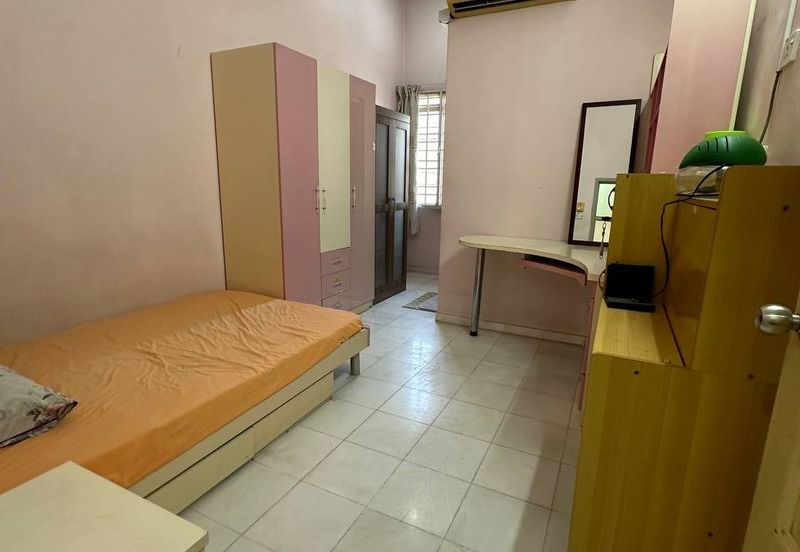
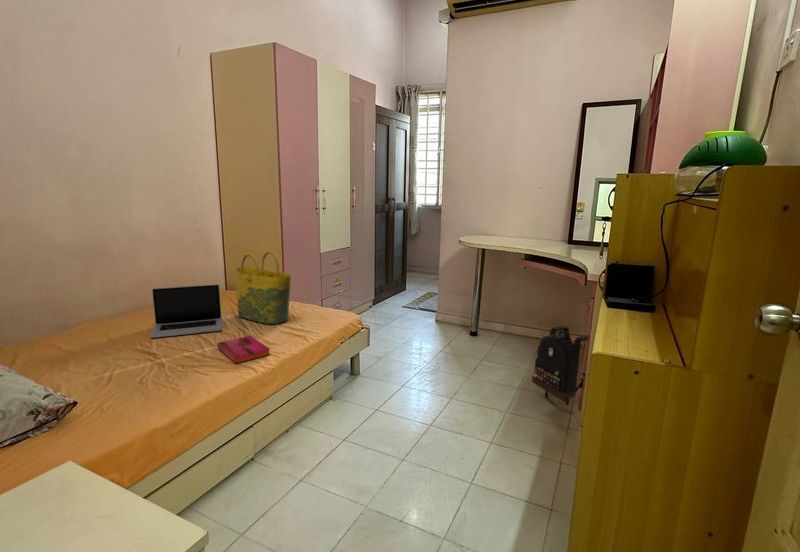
+ tote bag (261, 285)
+ laptop (186, 309)
+ hardback book (243, 348)
+ backpack (563, 367)
